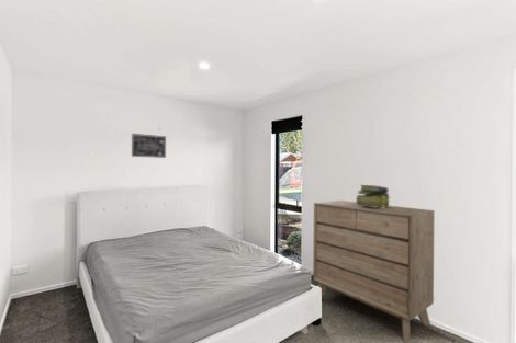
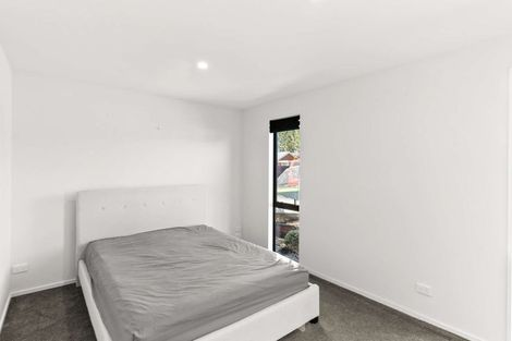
- stack of books (372, 195)
- dresser (367, 258)
- wall art (149, 146)
